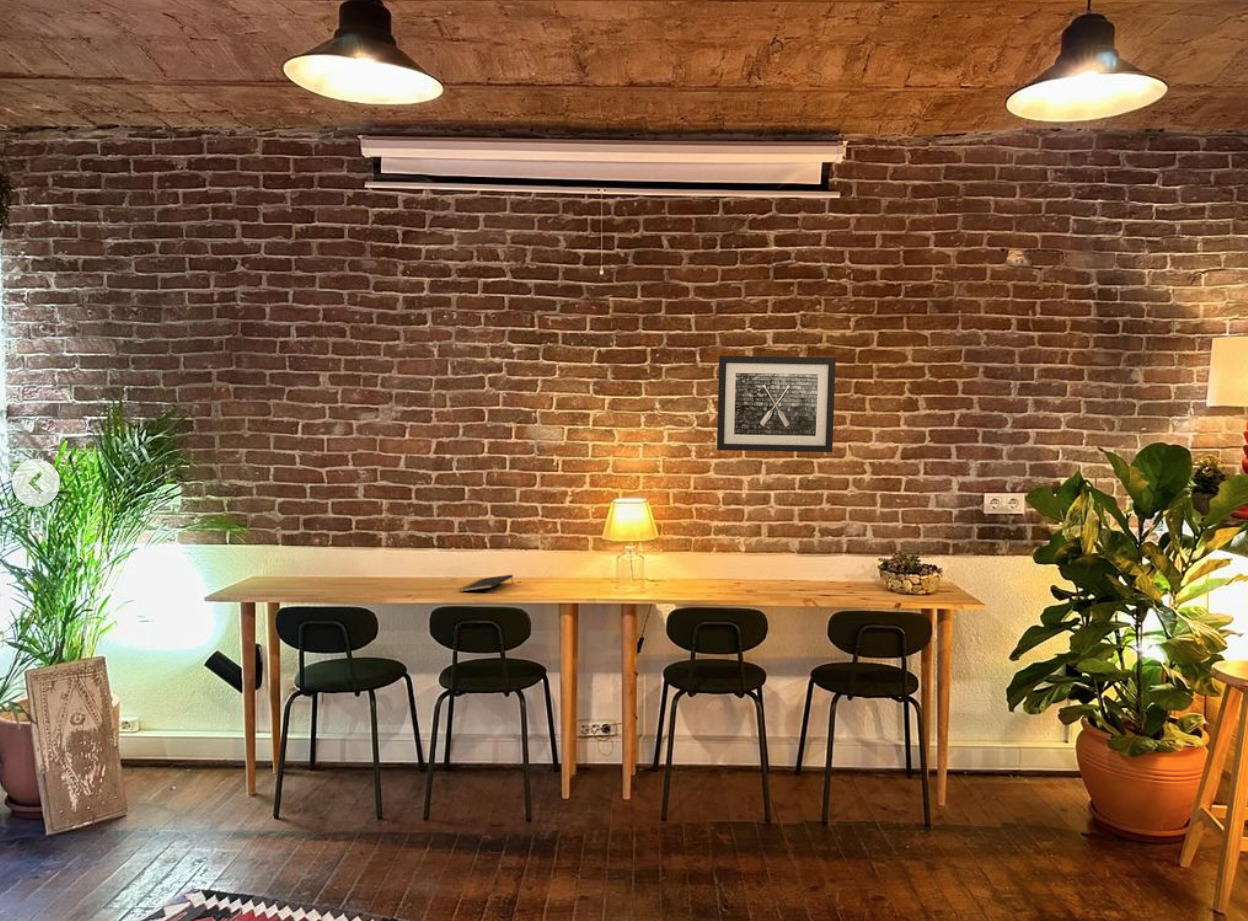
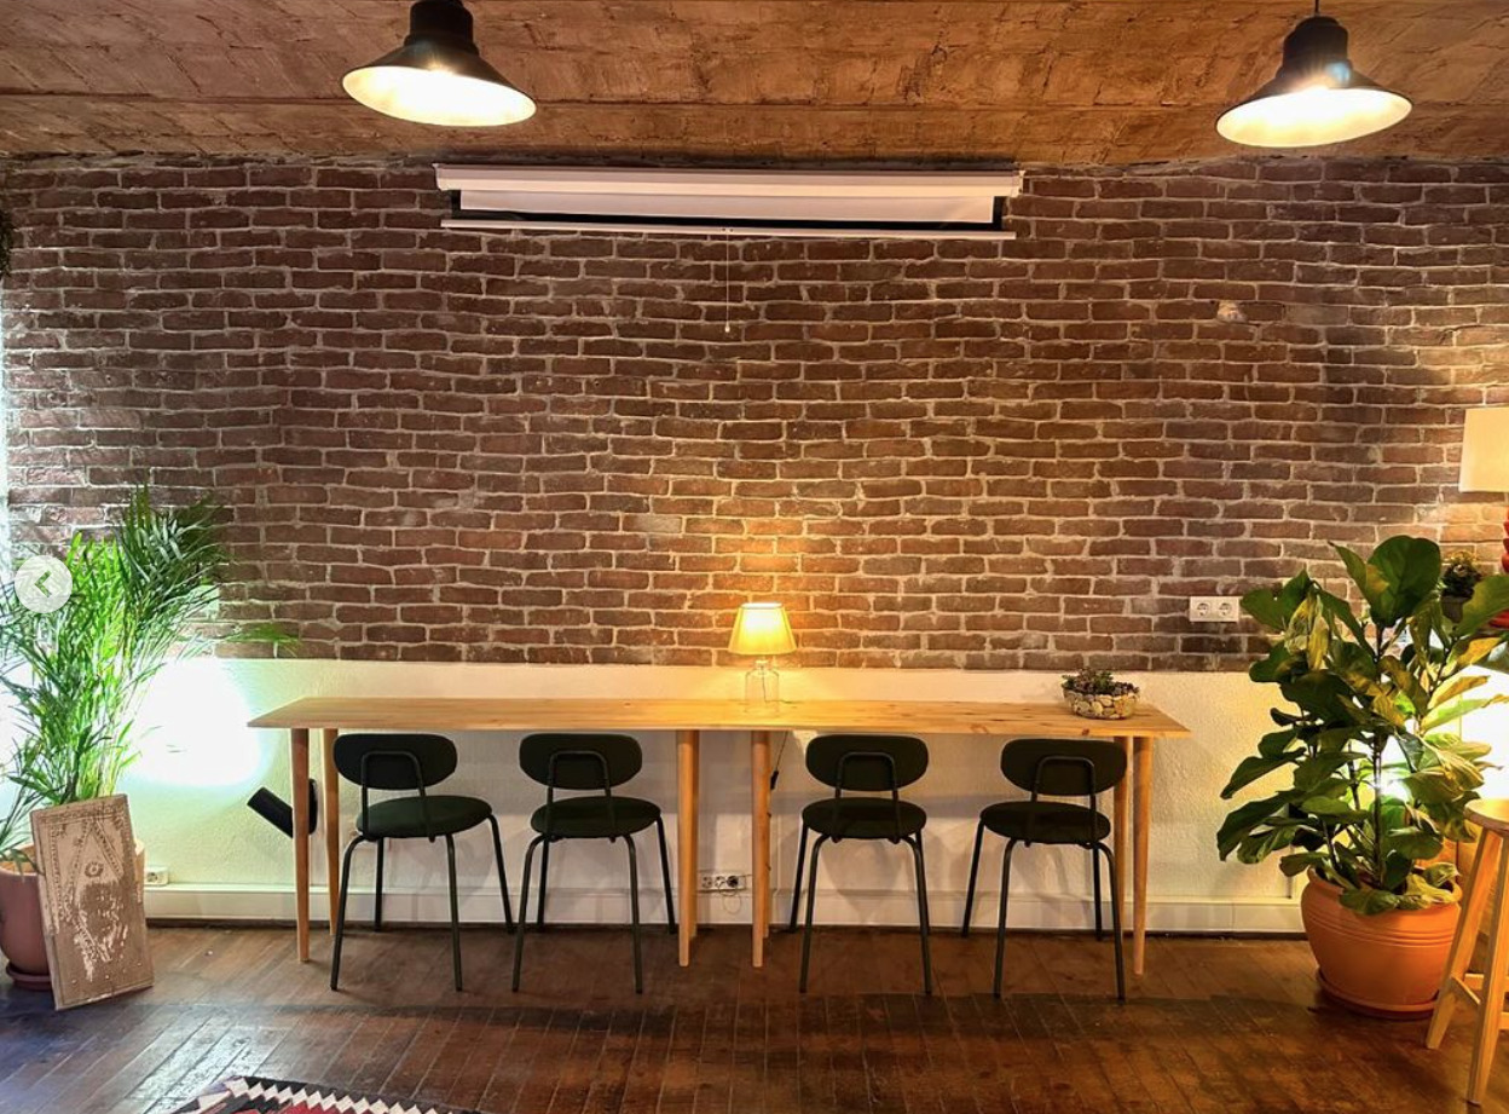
- notepad (486, 582)
- wall art (775, 404)
